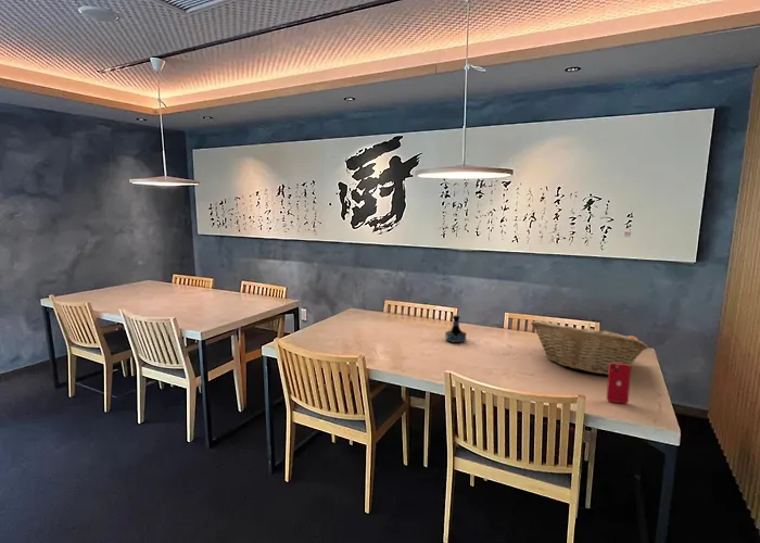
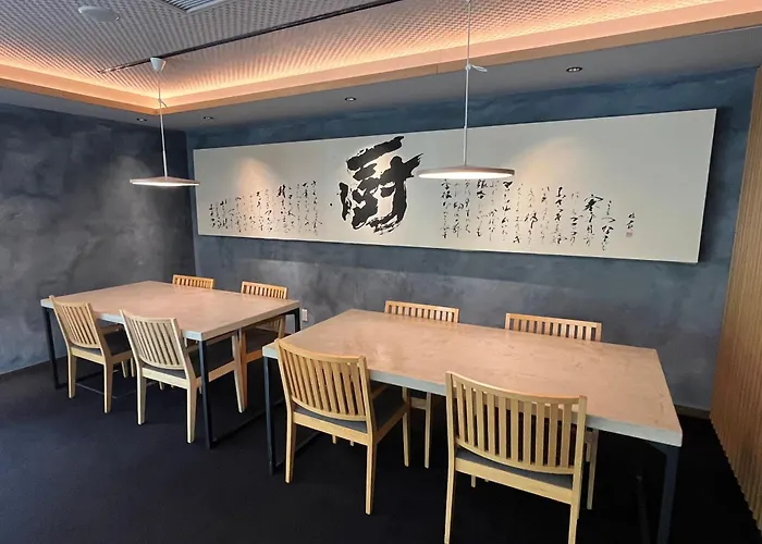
- fruit basket (584, 342)
- smartphone (618, 382)
- tequila bottle (455, 328)
